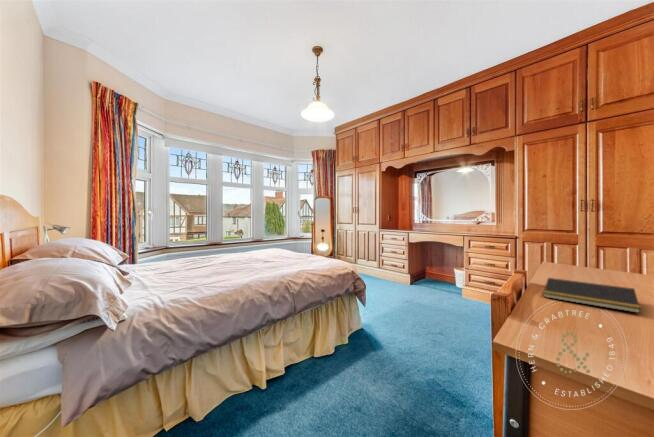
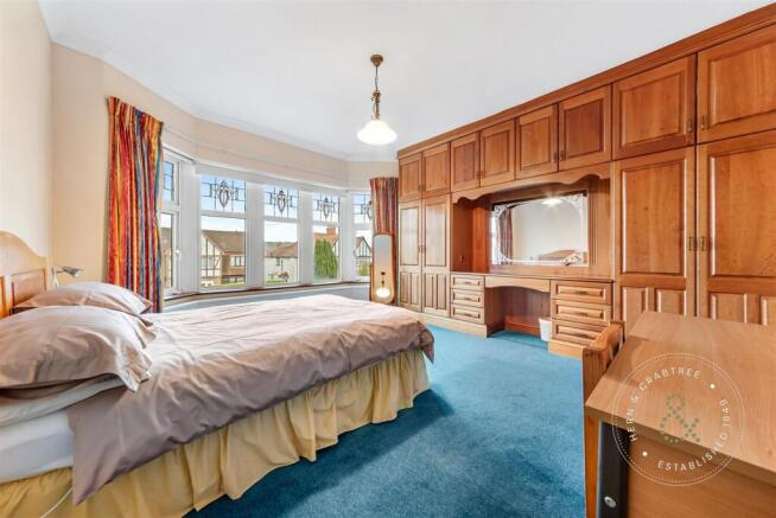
- notepad (587, 292)
